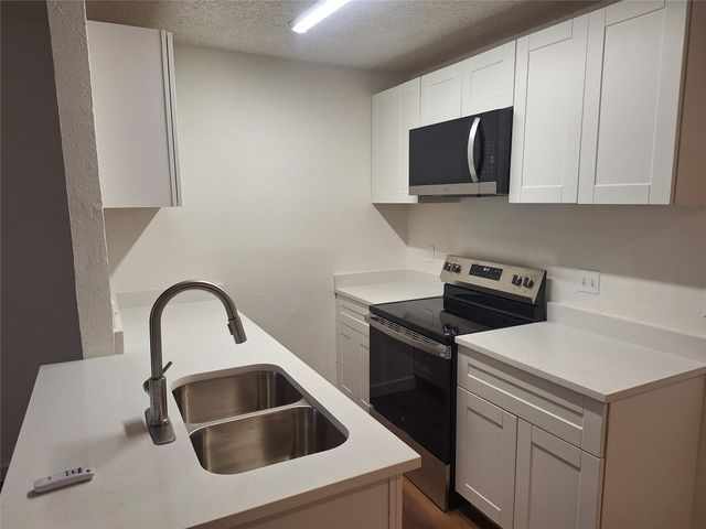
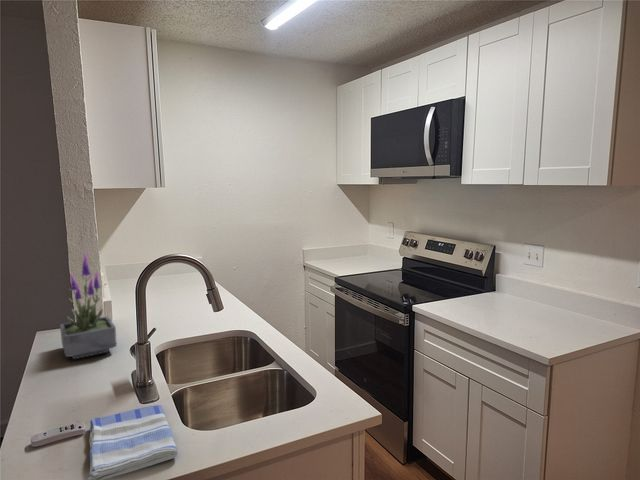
+ dish towel (131, 436)
+ potted plant (85, 301)
